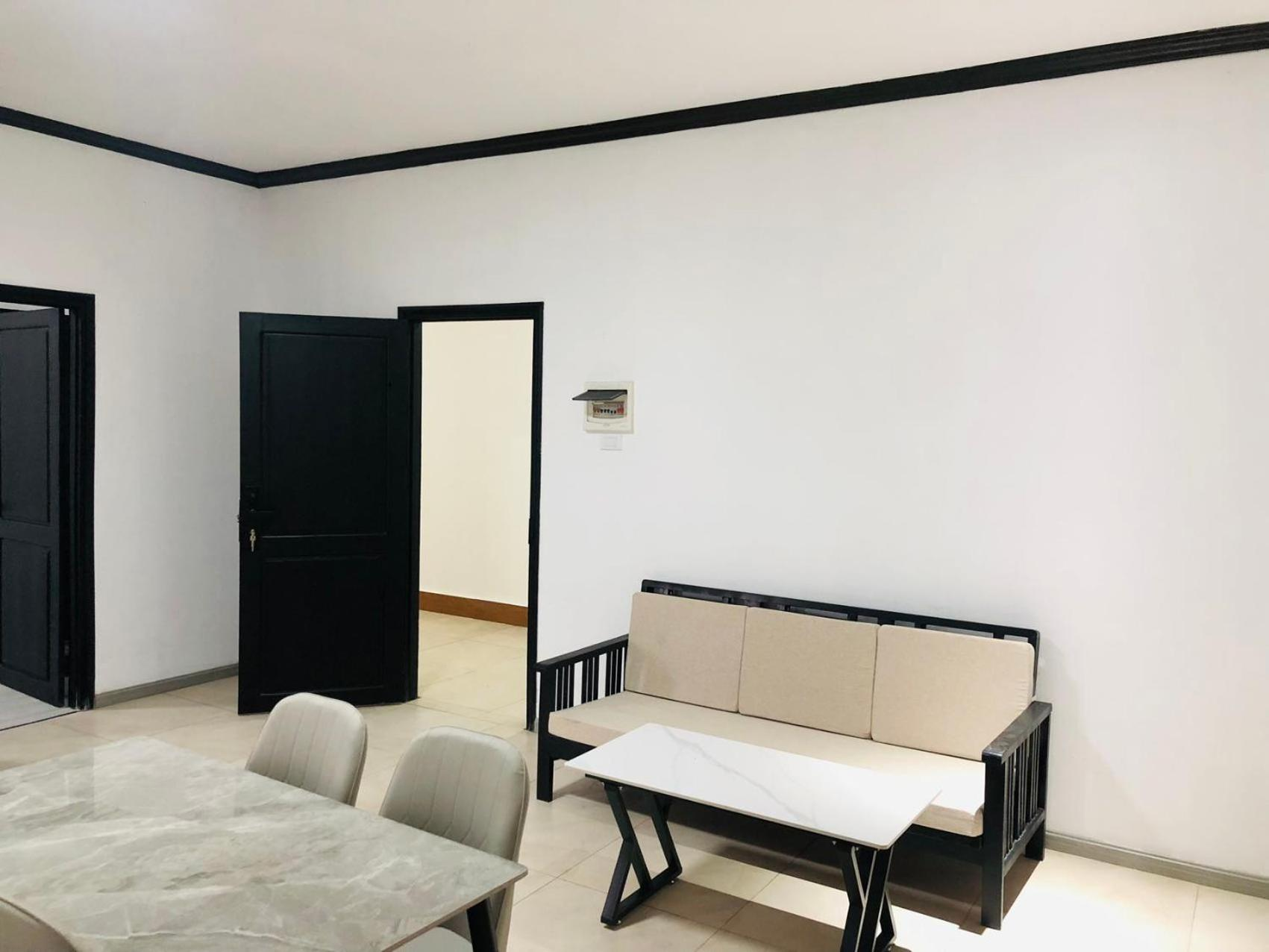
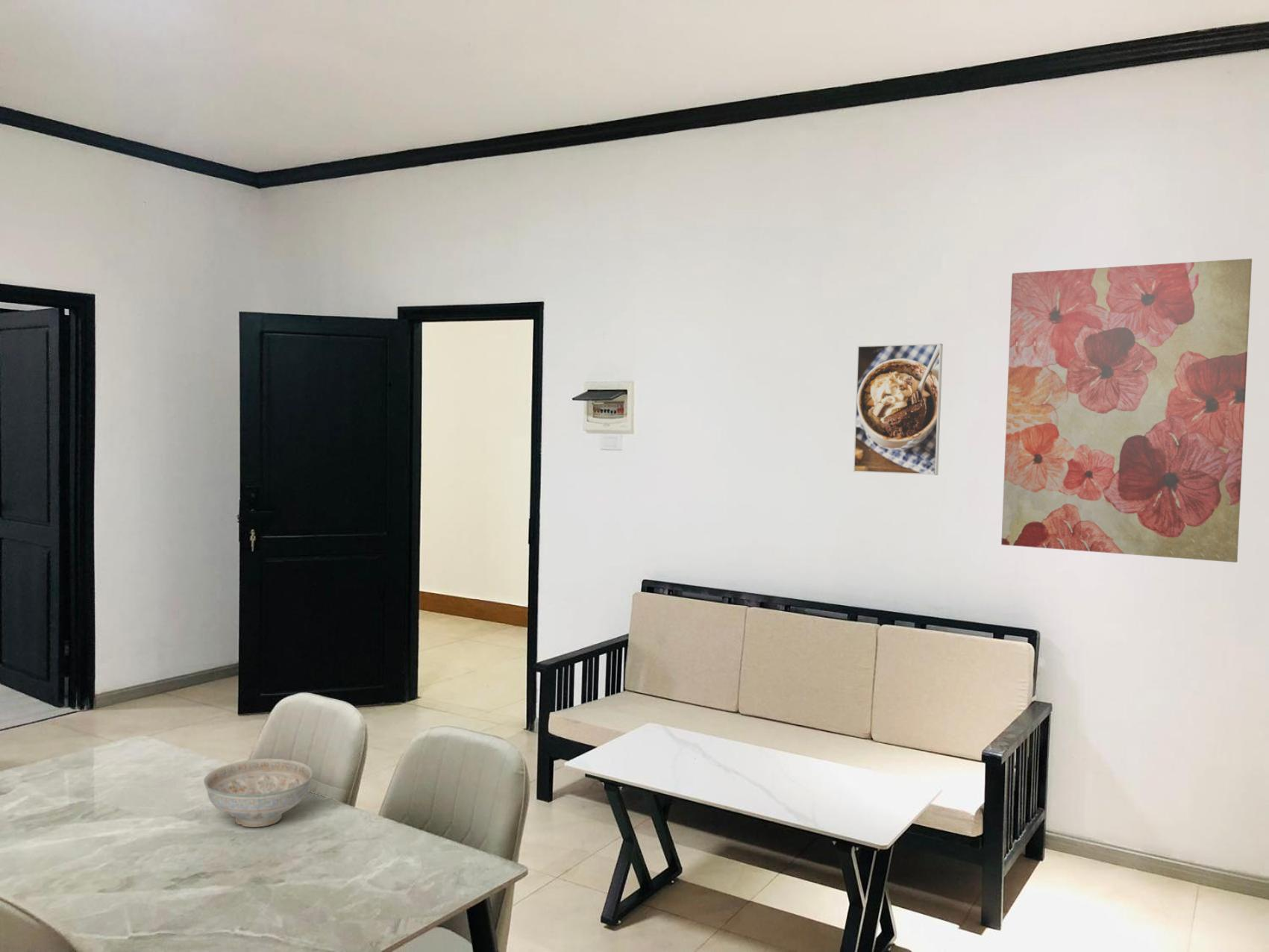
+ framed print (897, 409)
+ decorative bowl (259, 797)
+ wall art (1119, 410)
